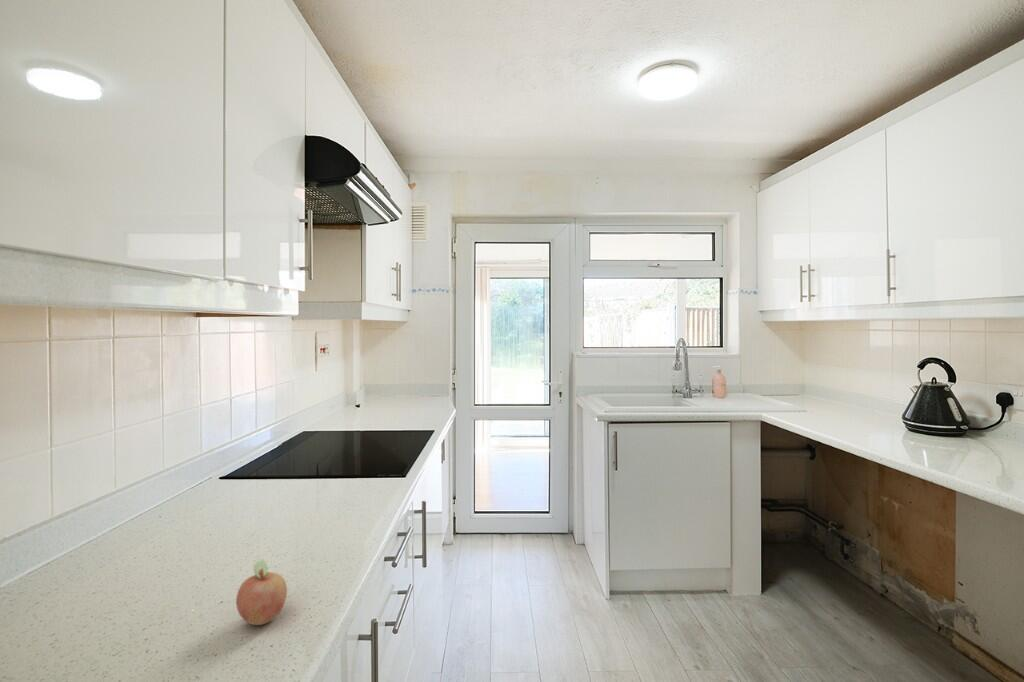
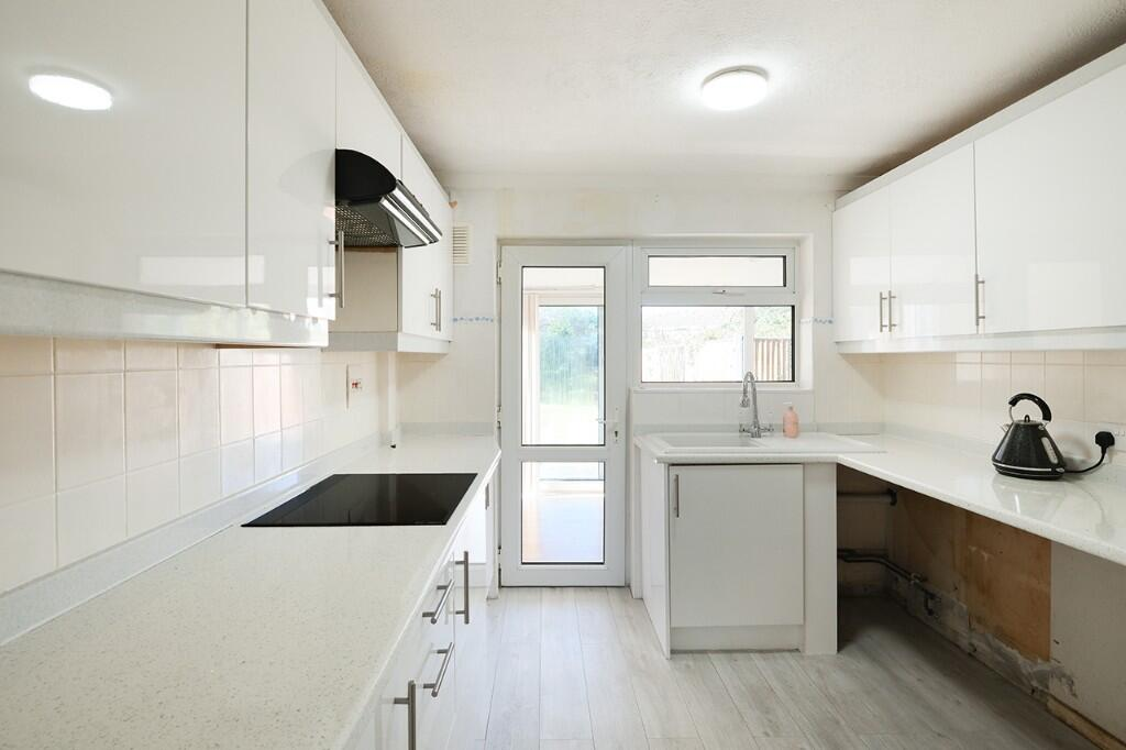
- fruit (262, 592)
